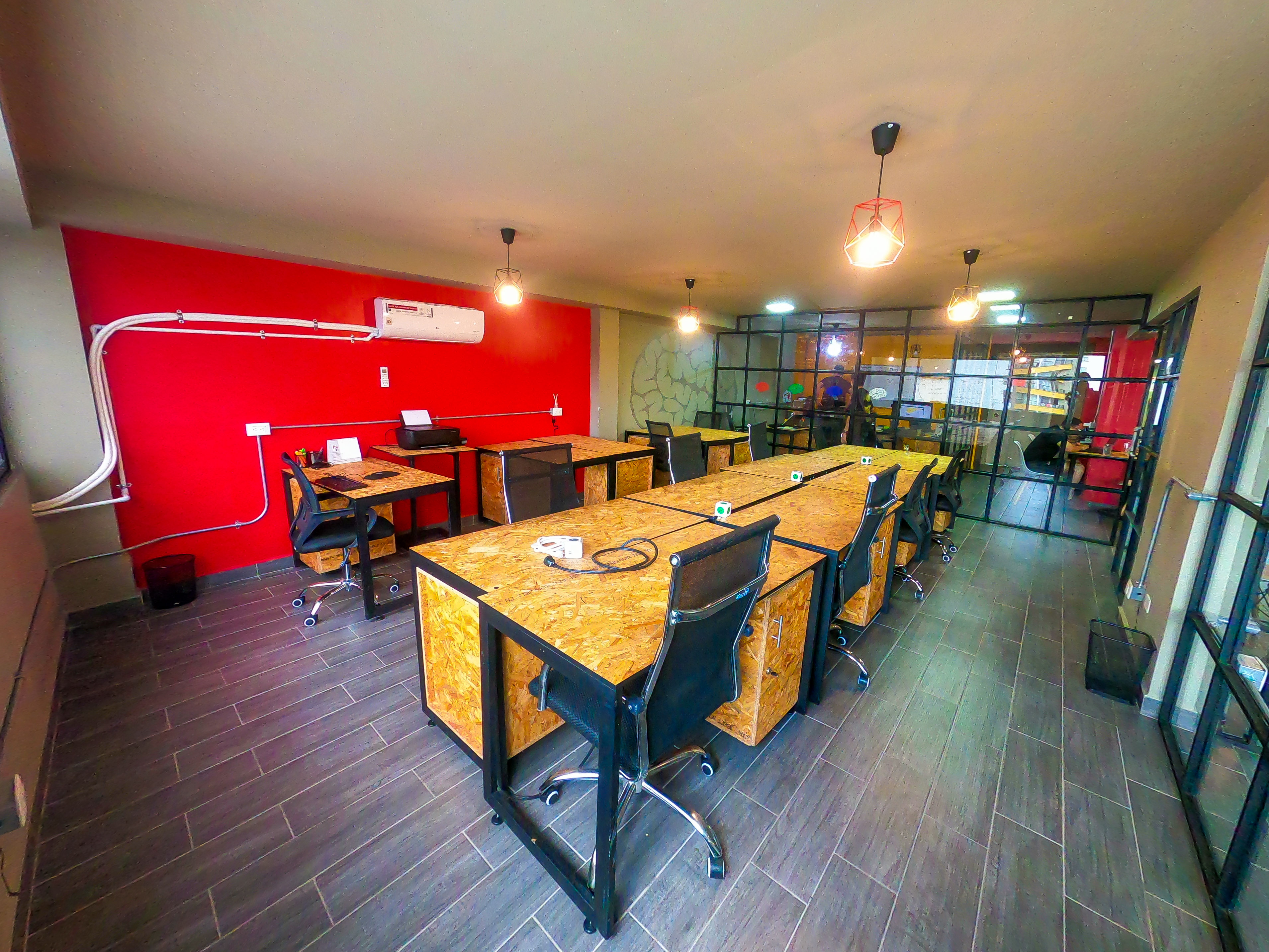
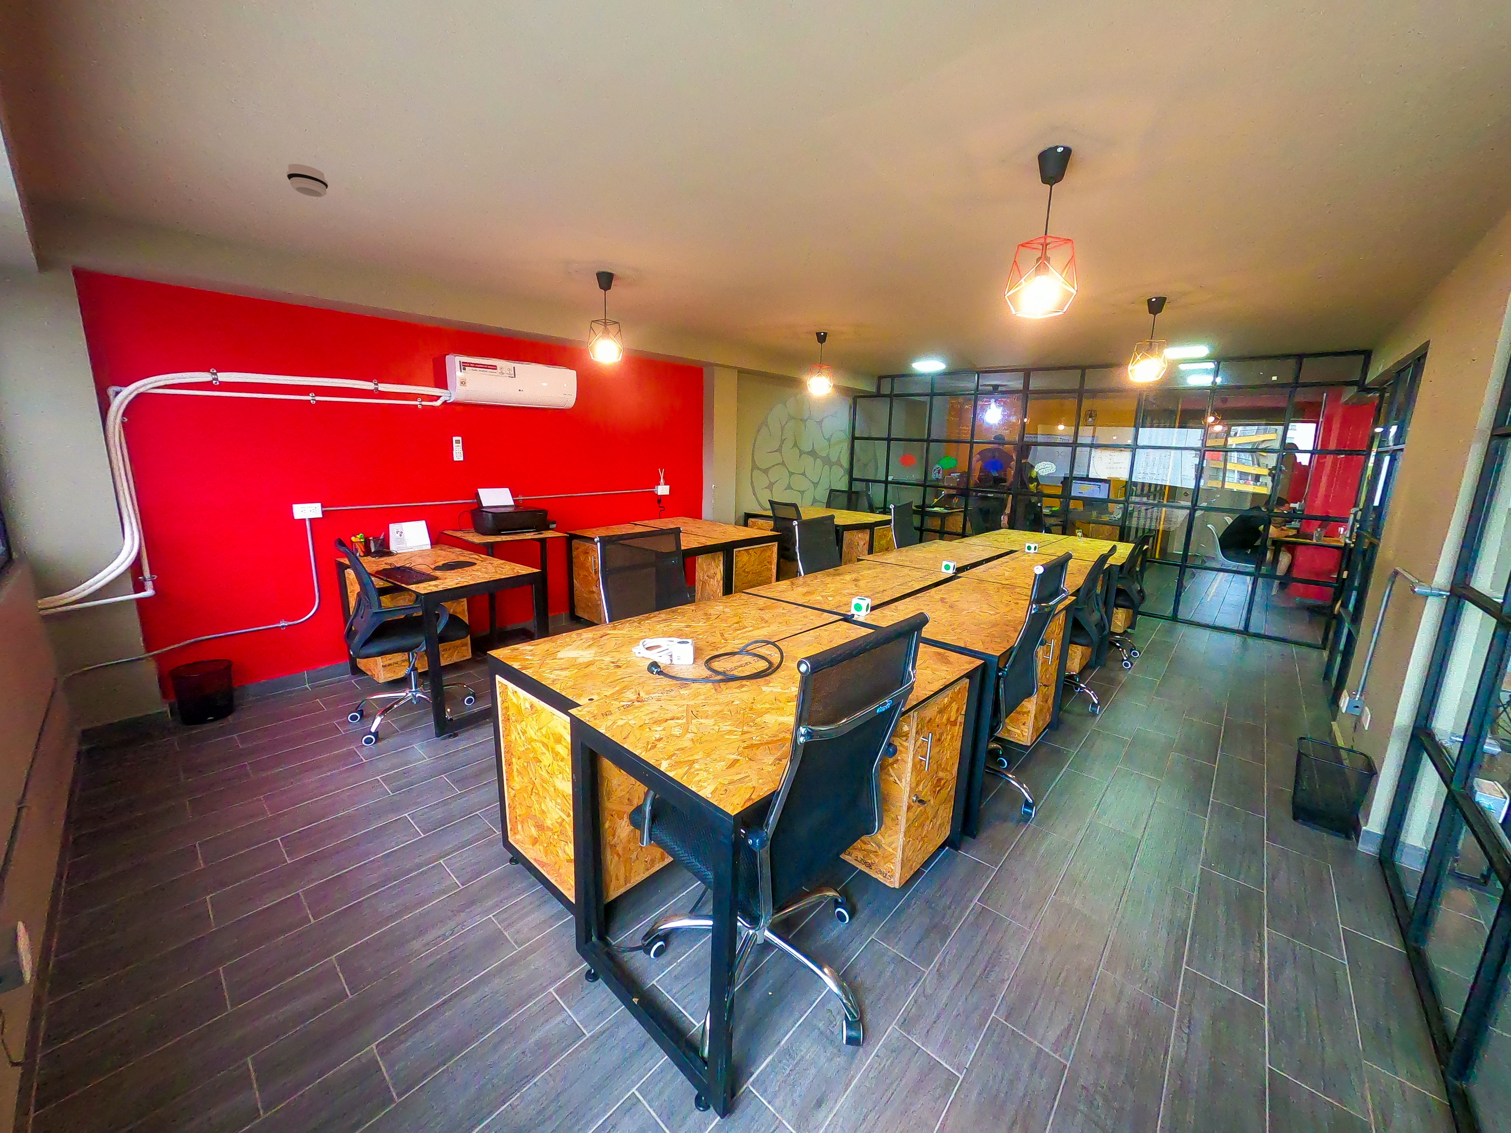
+ smoke detector (307, 181)
